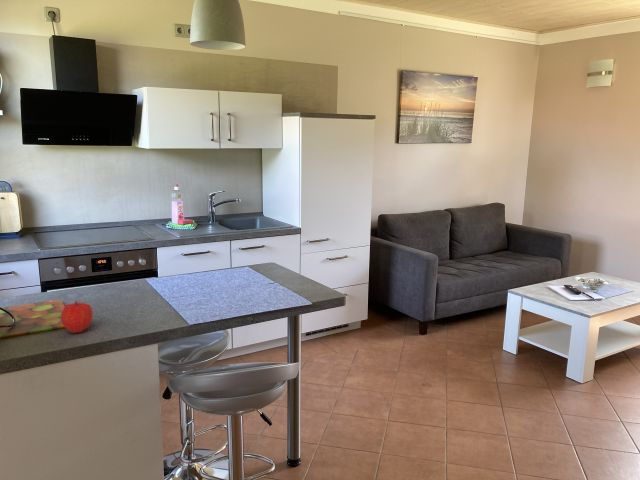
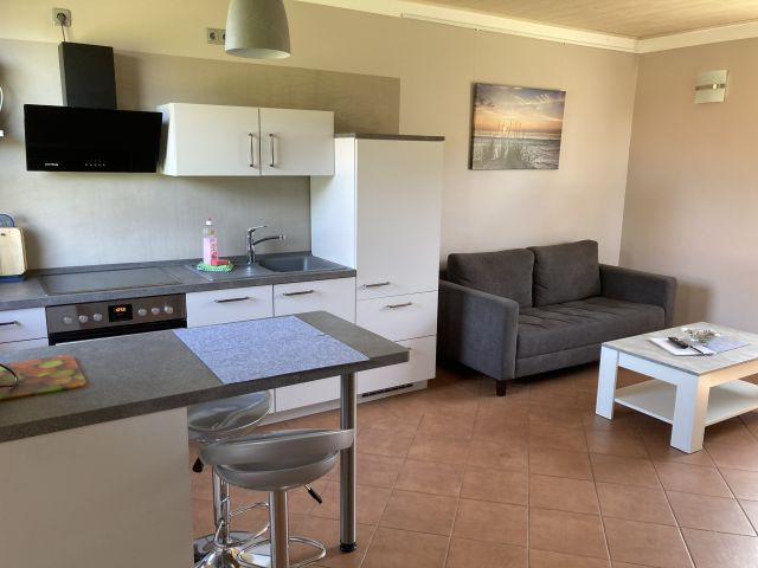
- fruit (77, 316)
